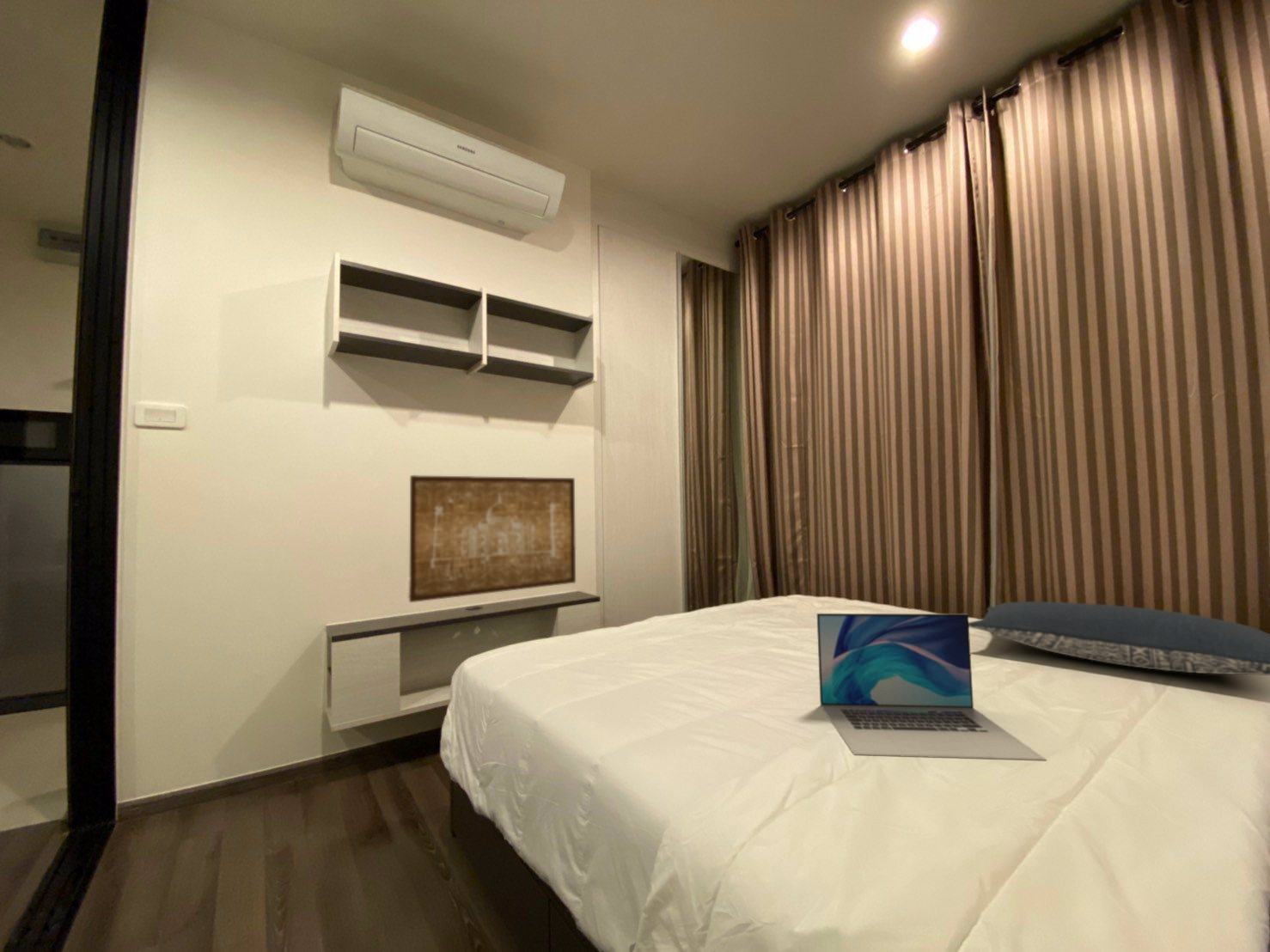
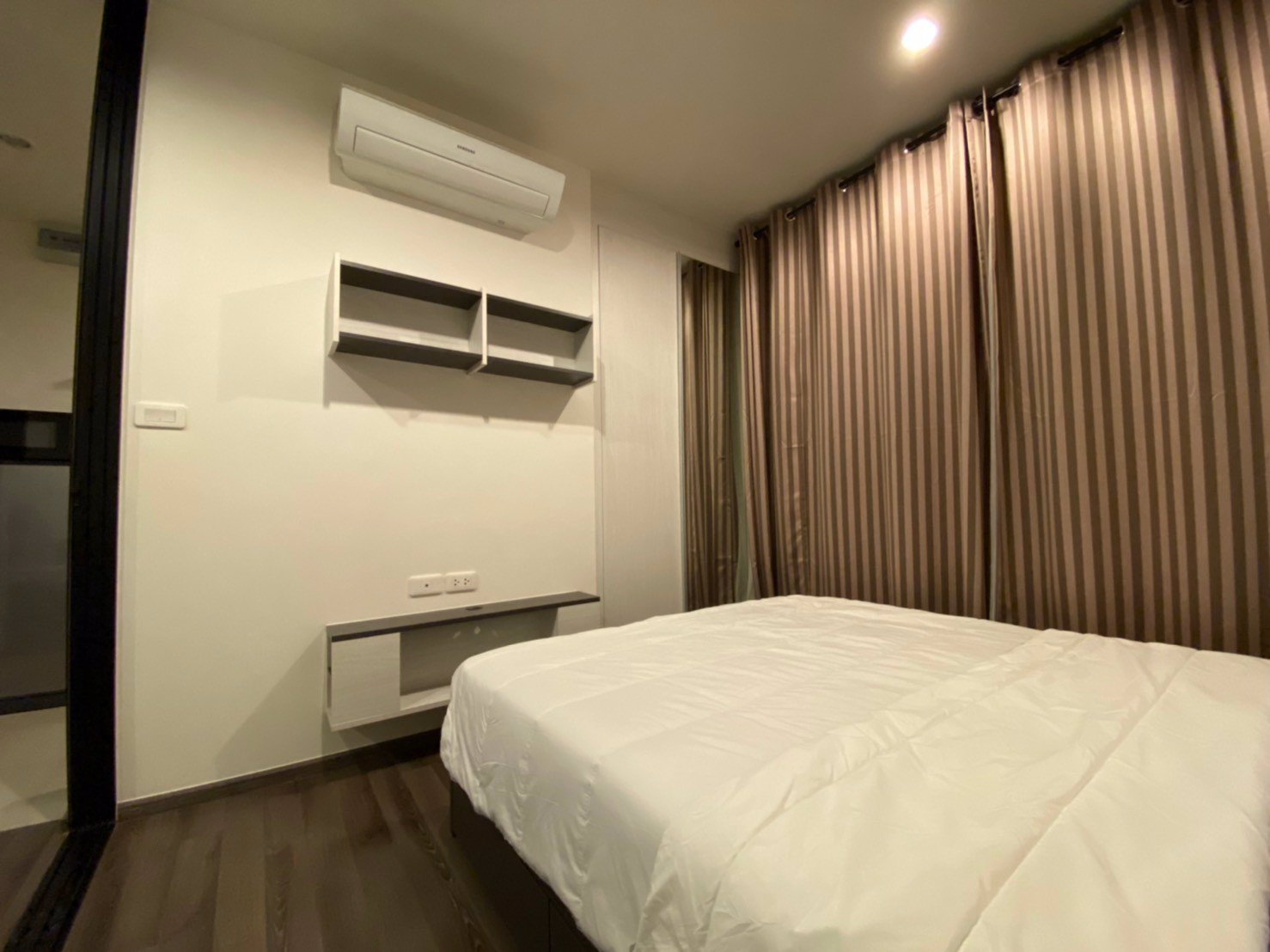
- pillow (1117, 633)
- laptop (916, 677)
- wall art (500, 534)
